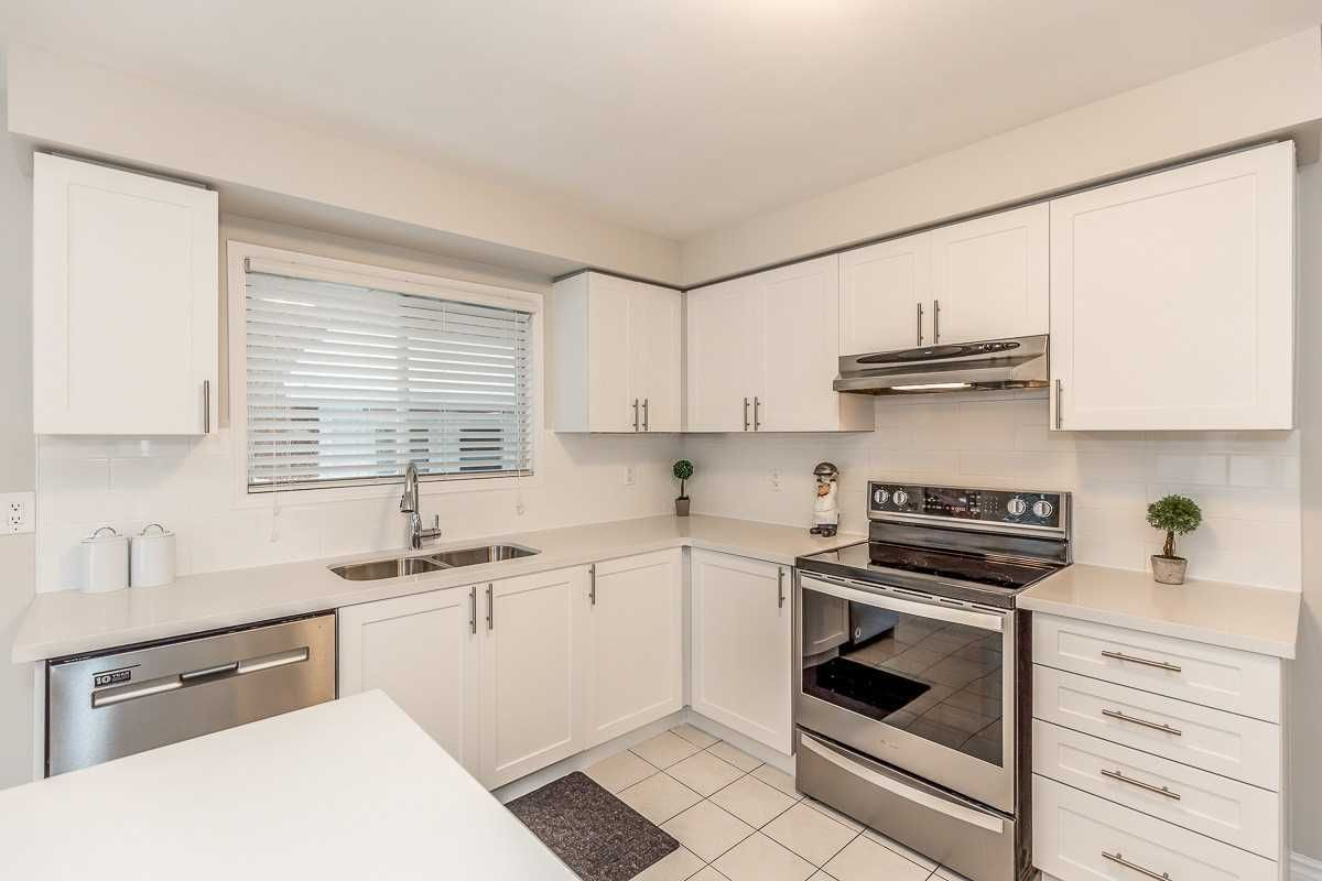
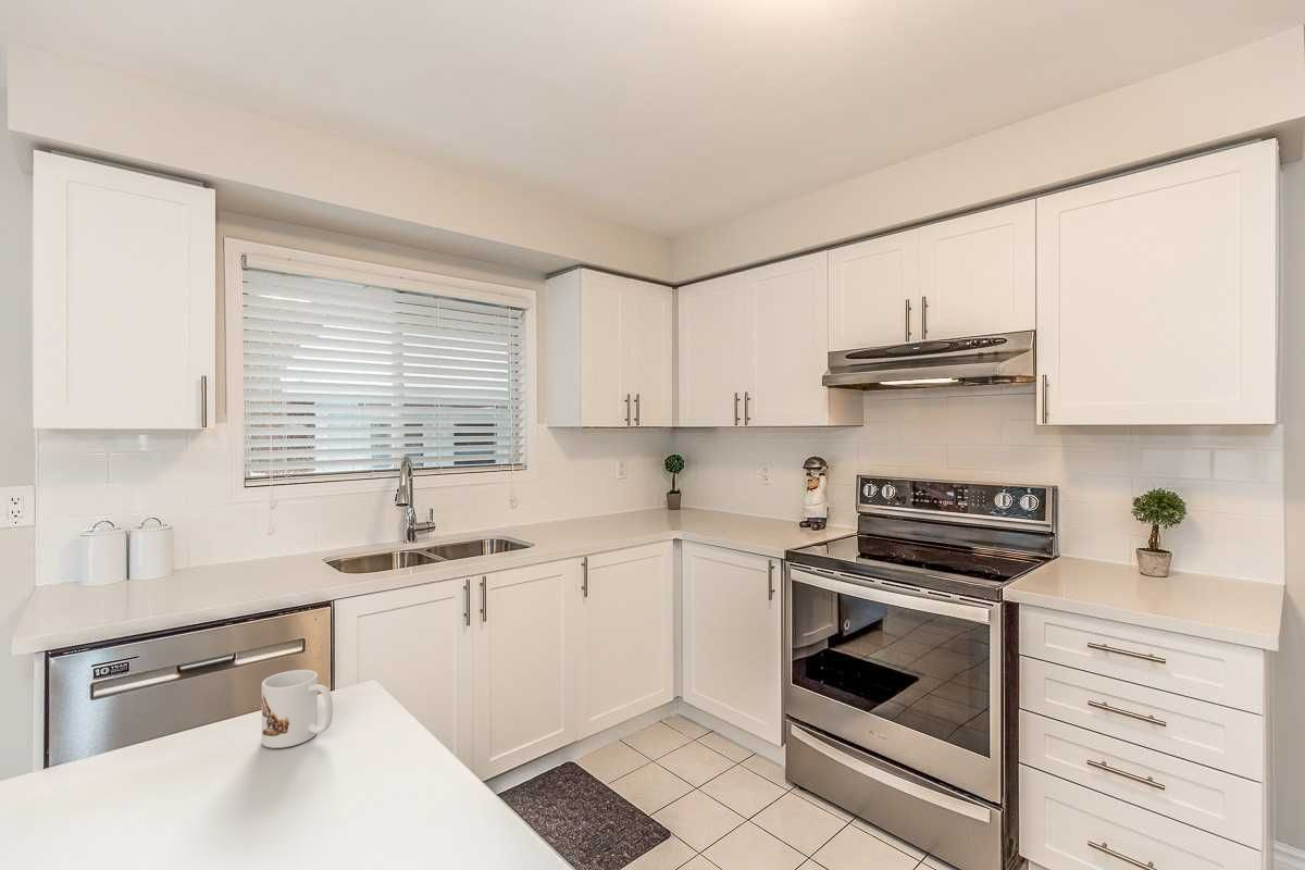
+ mug (299, 707)
